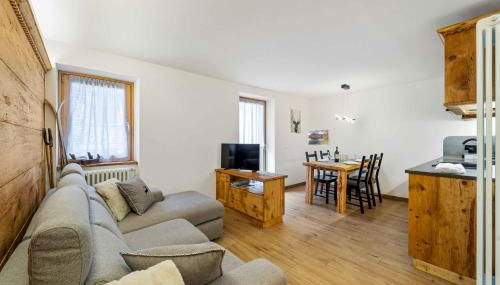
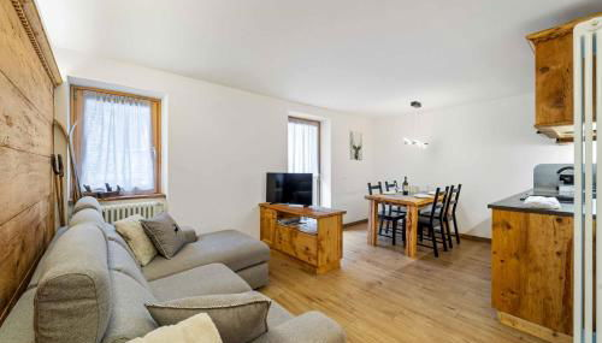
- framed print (318, 137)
